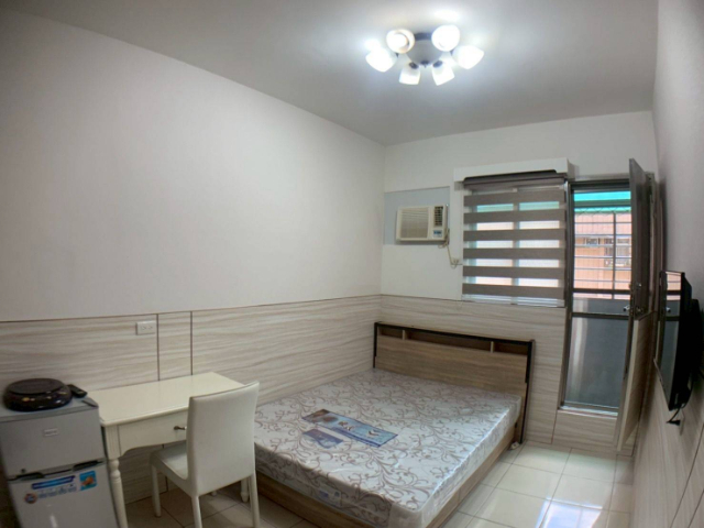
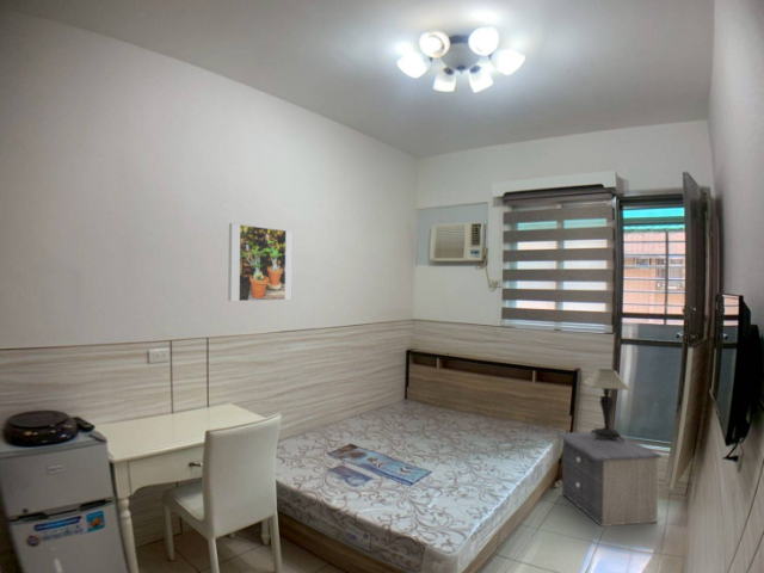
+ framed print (261, 264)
+ nightstand (604, 475)
+ table lamp (608, 403)
